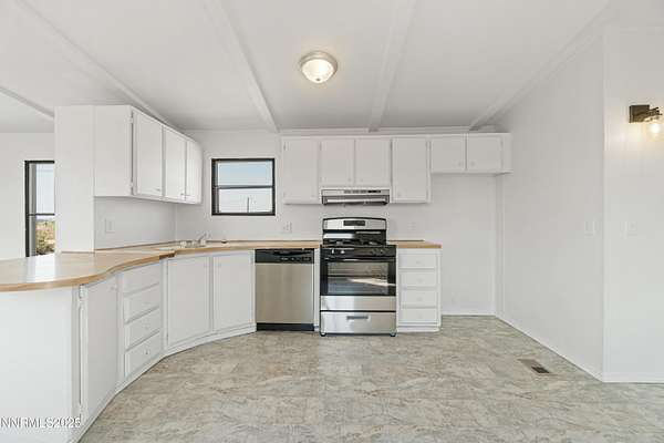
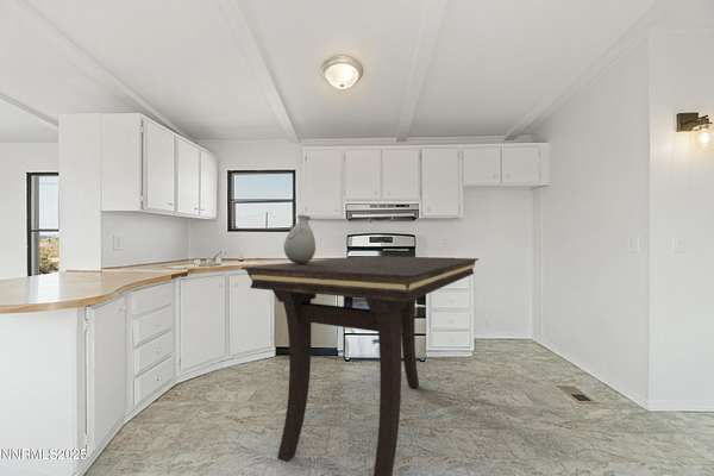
+ dining table (381, 340)
+ vase (299, 238)
